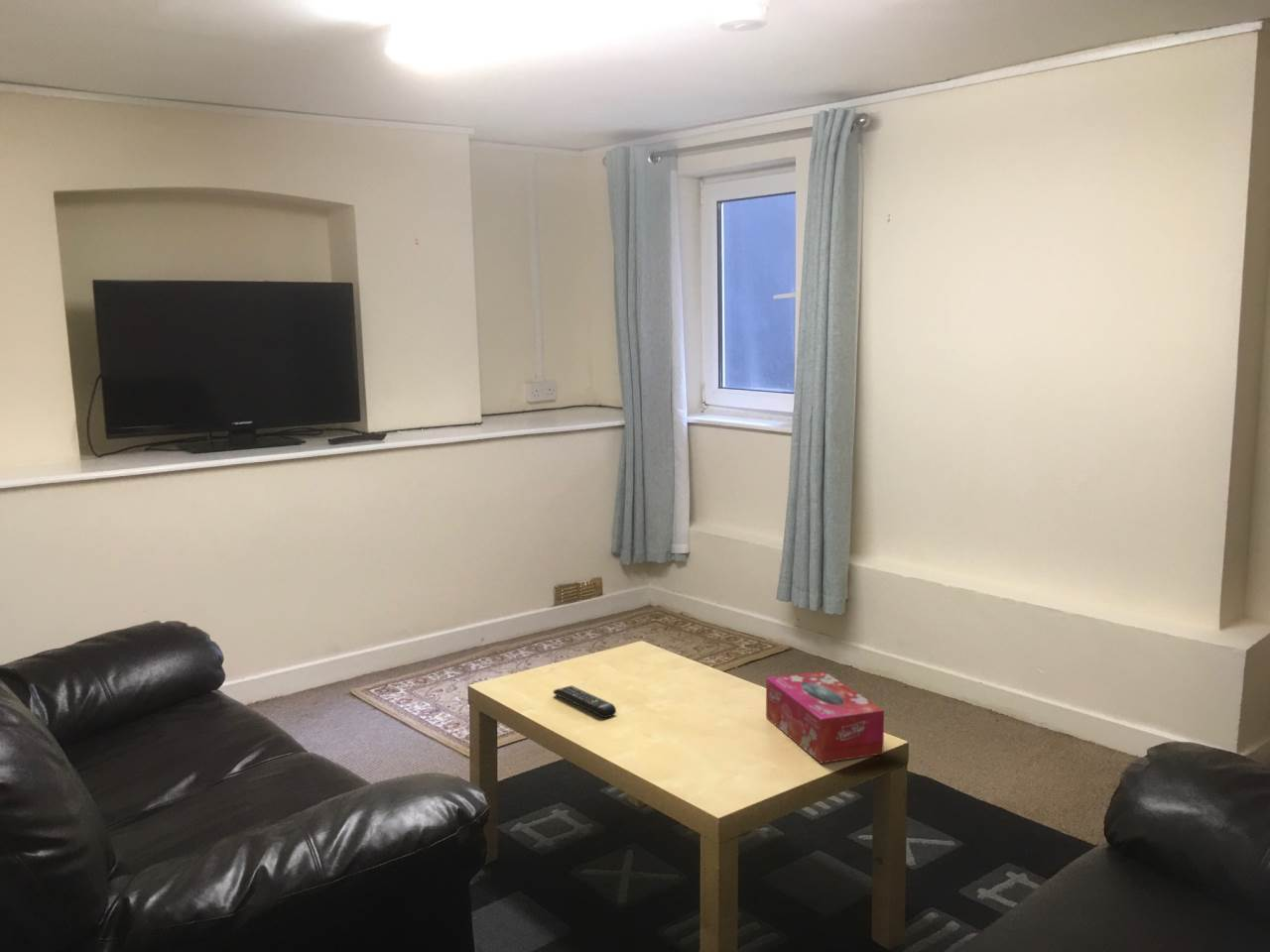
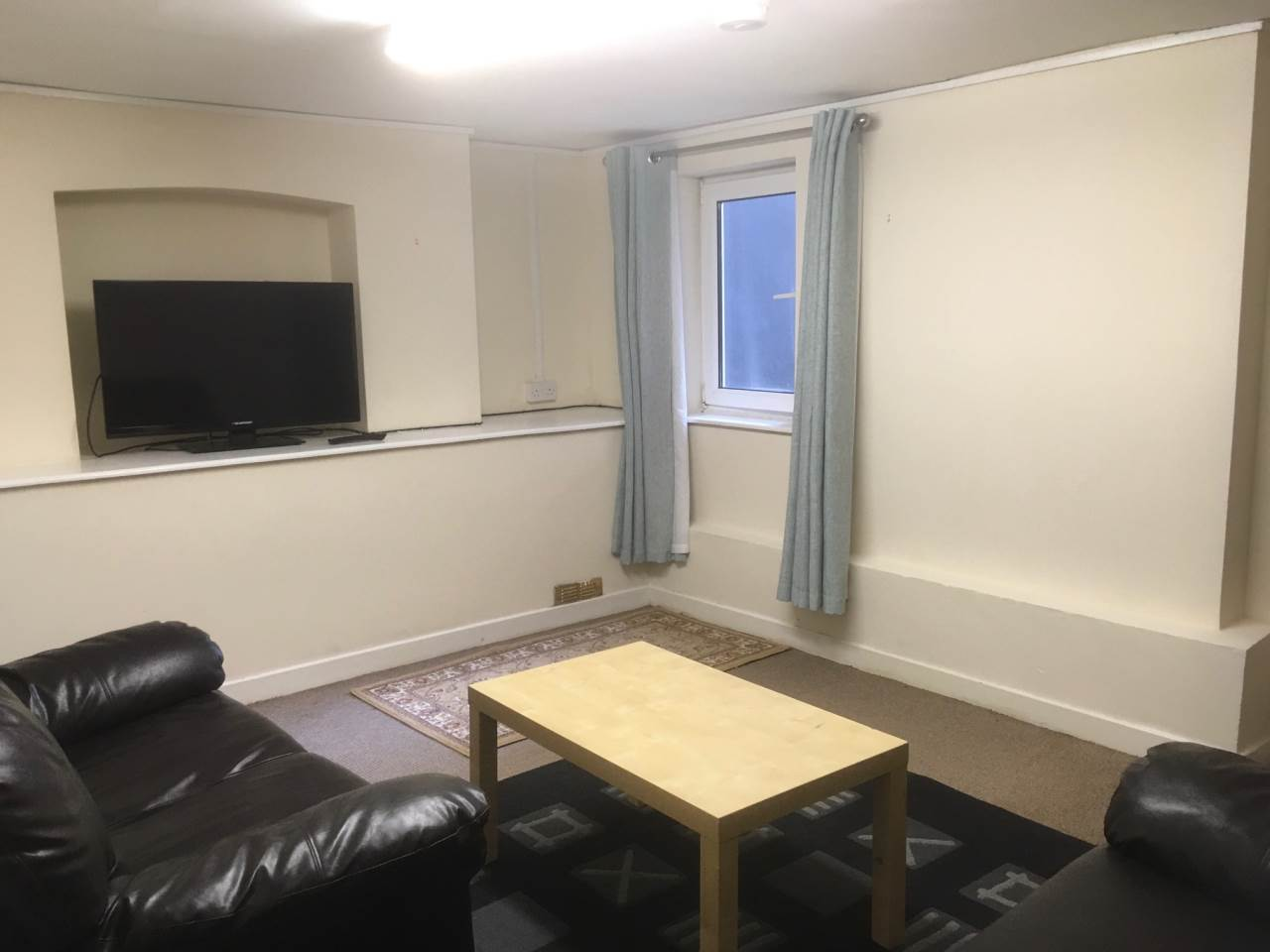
- tissue box (822, 714)
- remote control (583, 700)
